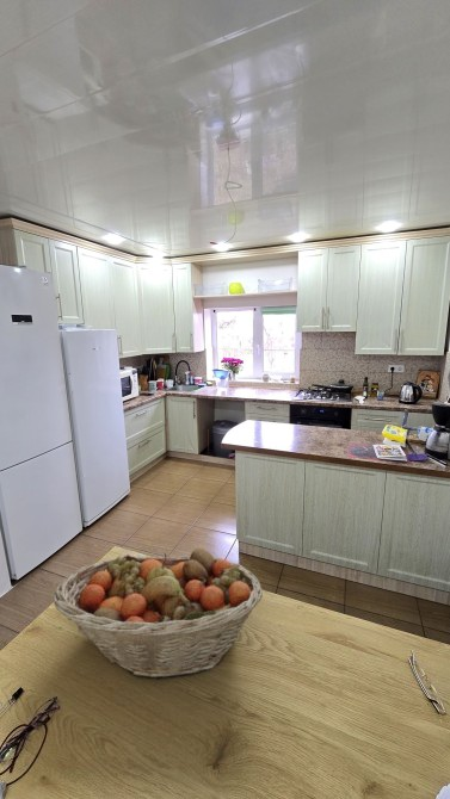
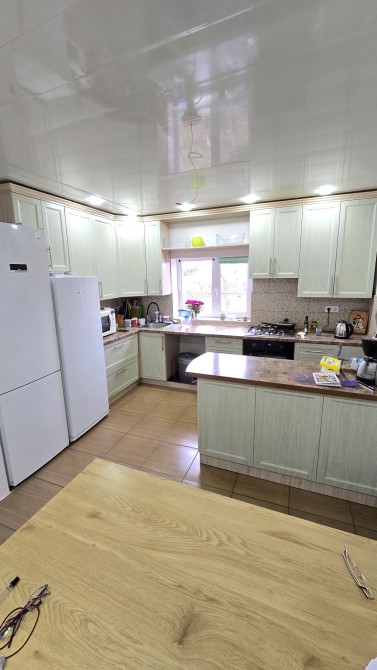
- fruit basket (161, 597)
